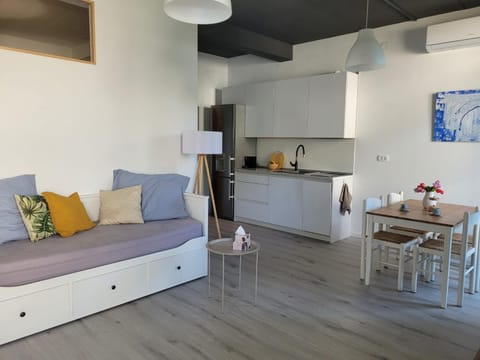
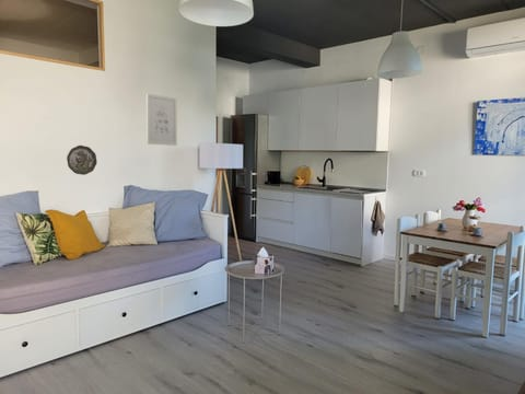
+ decorative plate (81, 160)
+ wall art (162, 120)
